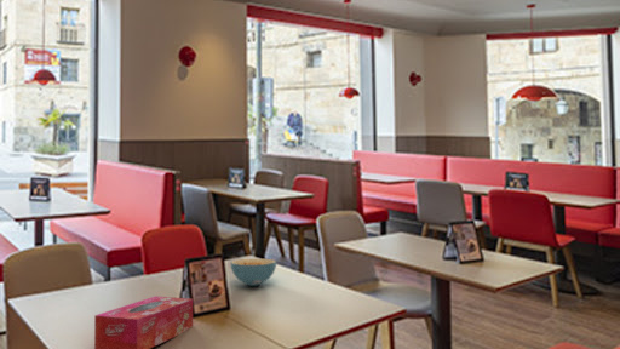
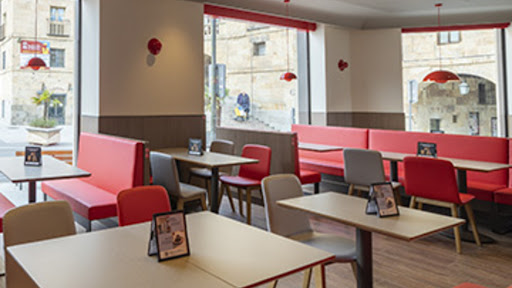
- tissue box (147, 322)
- cereal bowl (253, 273)
